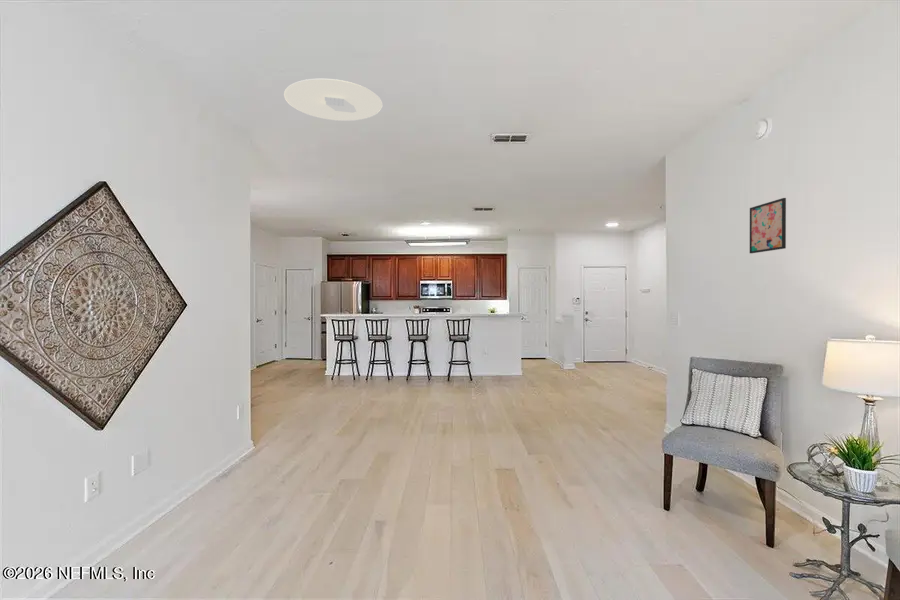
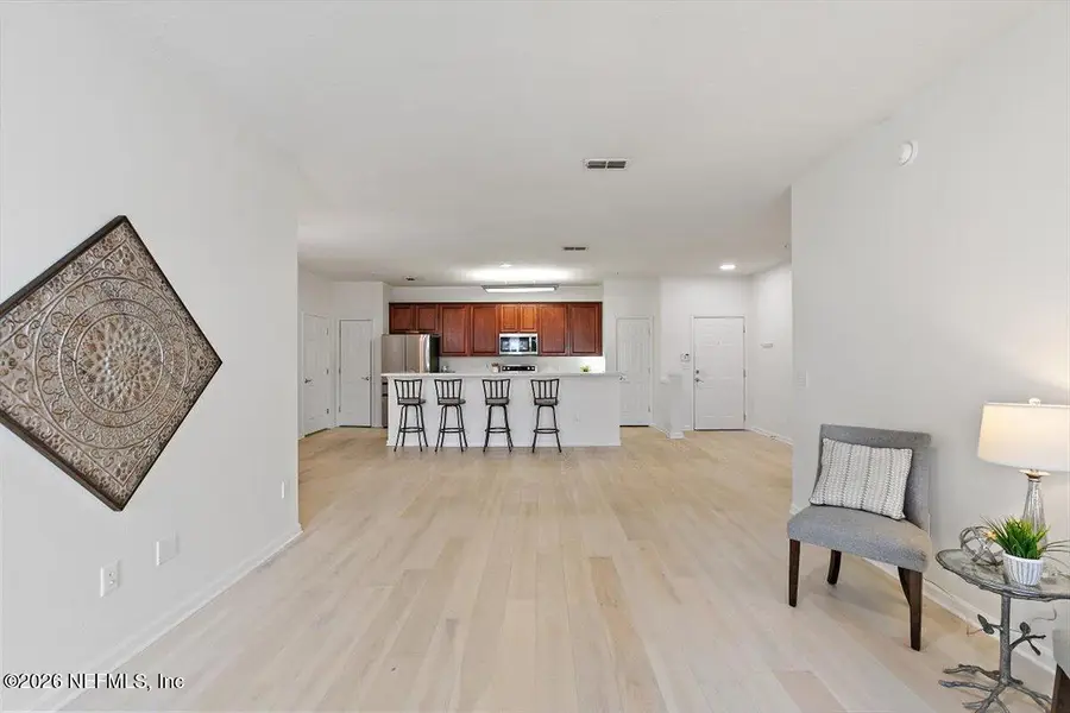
- wall art (766, 227)
- ceiling light (334, 97)
